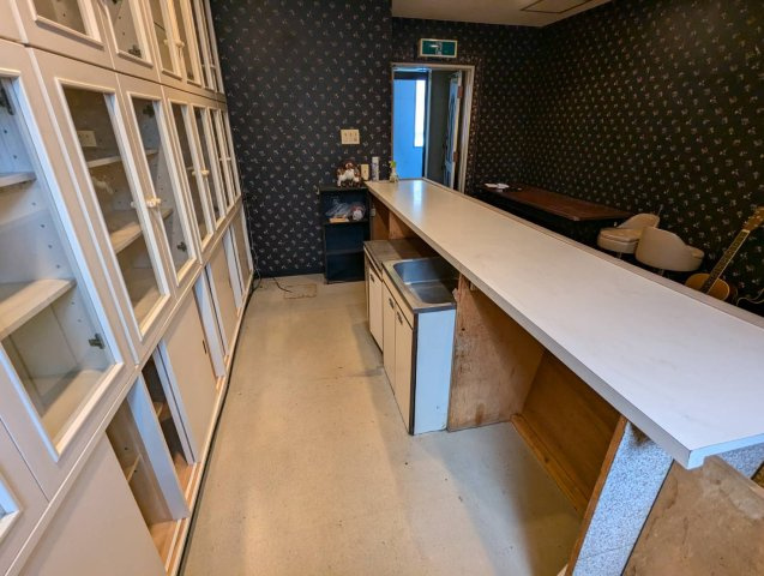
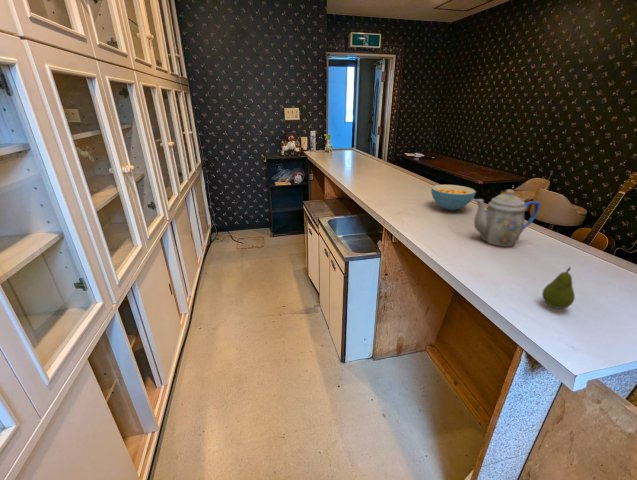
+ fruit (561, 287)
+ cereal bowl (451, 199)
+ teapot (504, 216)
